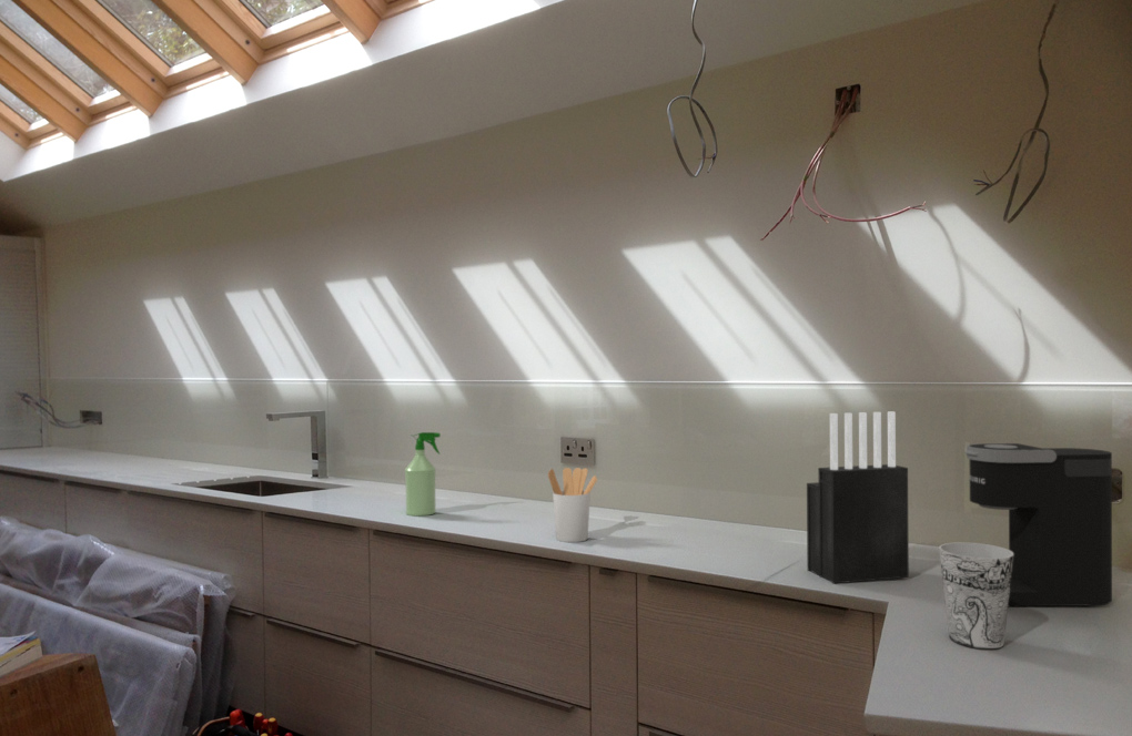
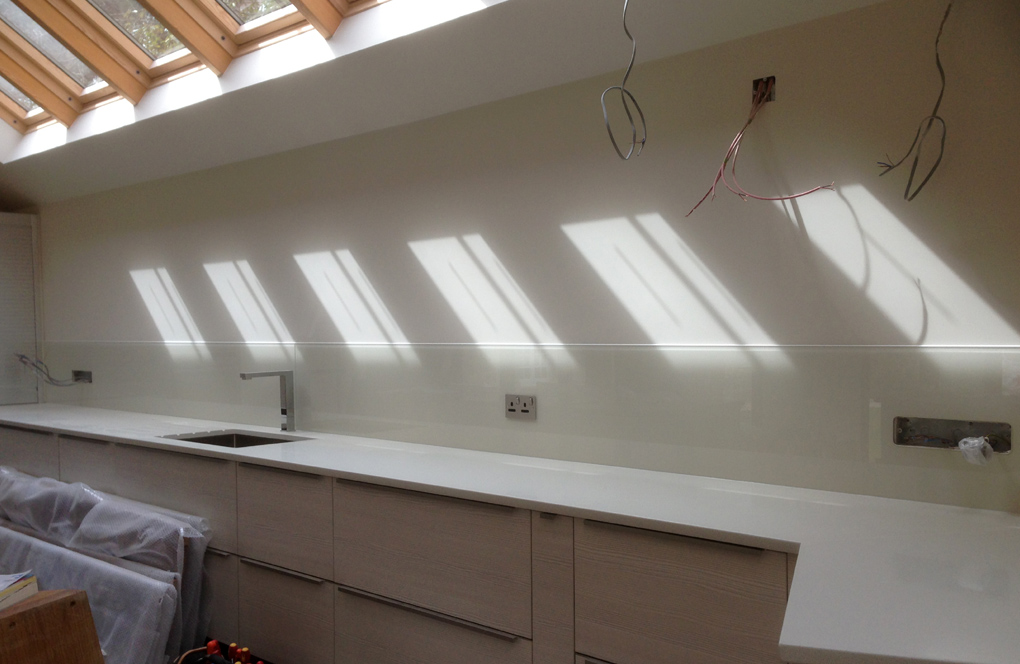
- coffee maker (1038, 522)
- utensil holder (573, 502)
- cup (976, 594)
- knife block (852, 492)
- spray bottle (420, 472)
